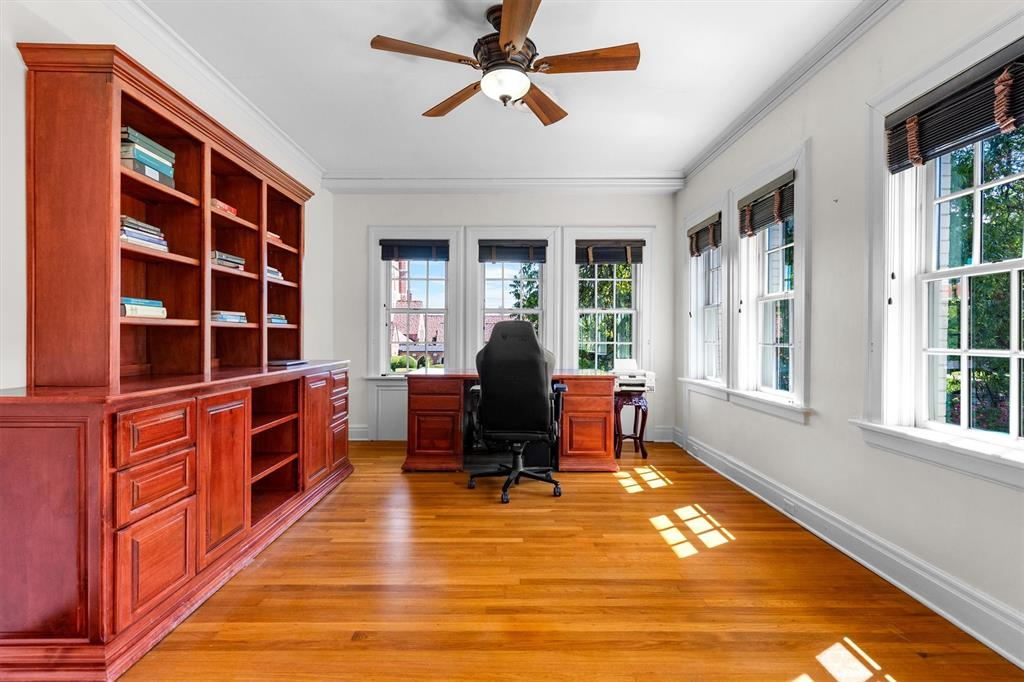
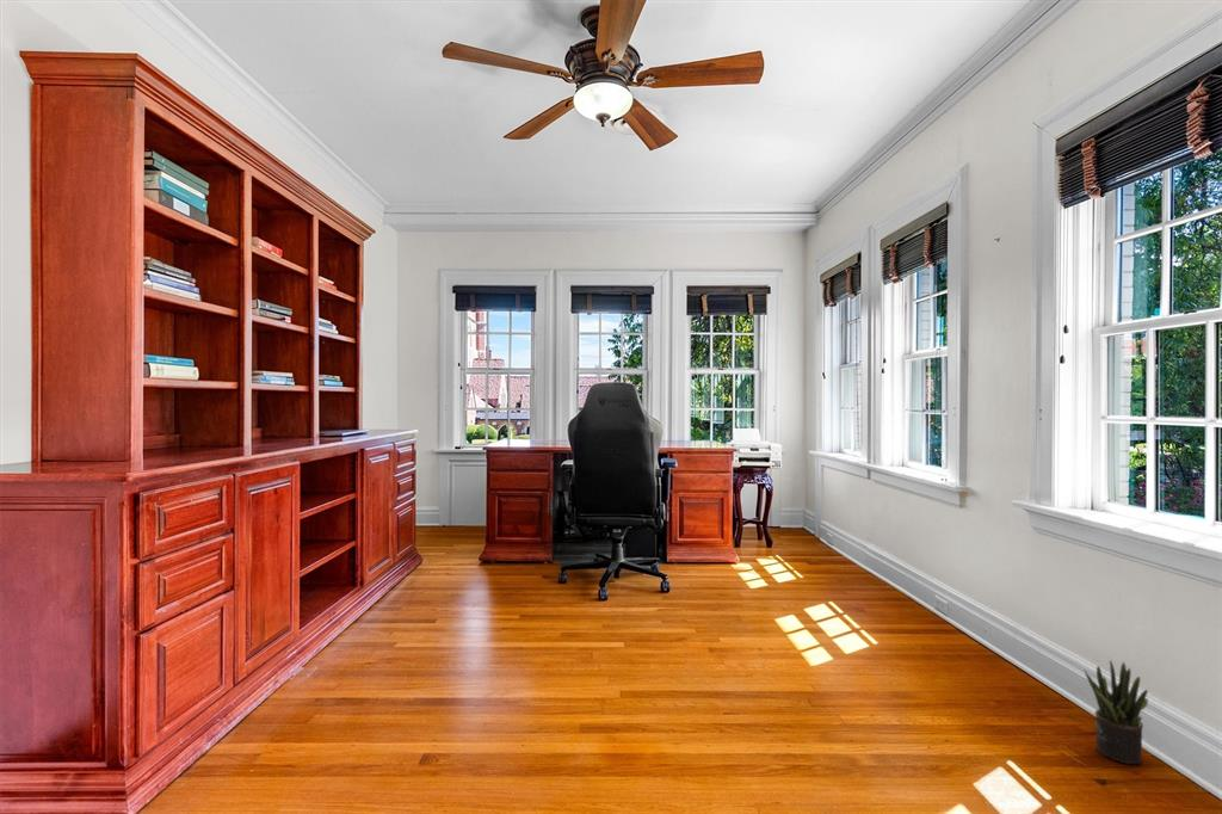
+ potted plant (1113, 709)
